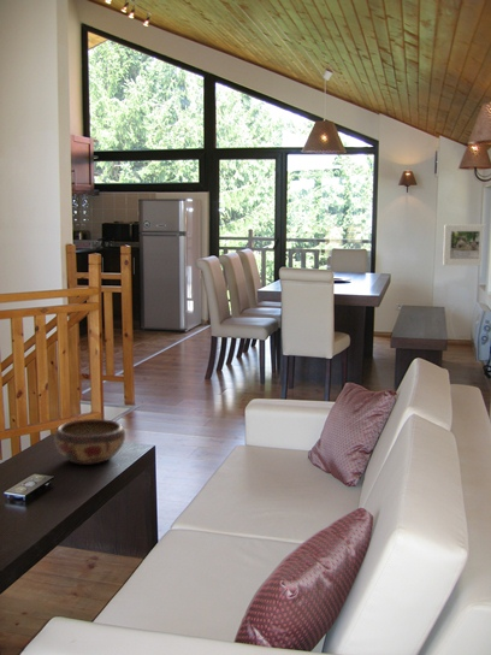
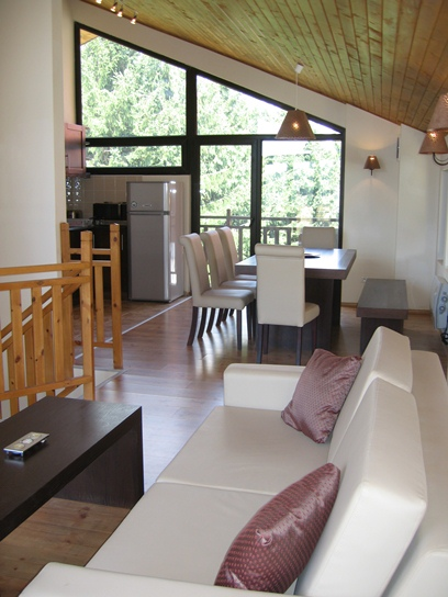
- decorative bowl (90, 442)
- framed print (465, 244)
